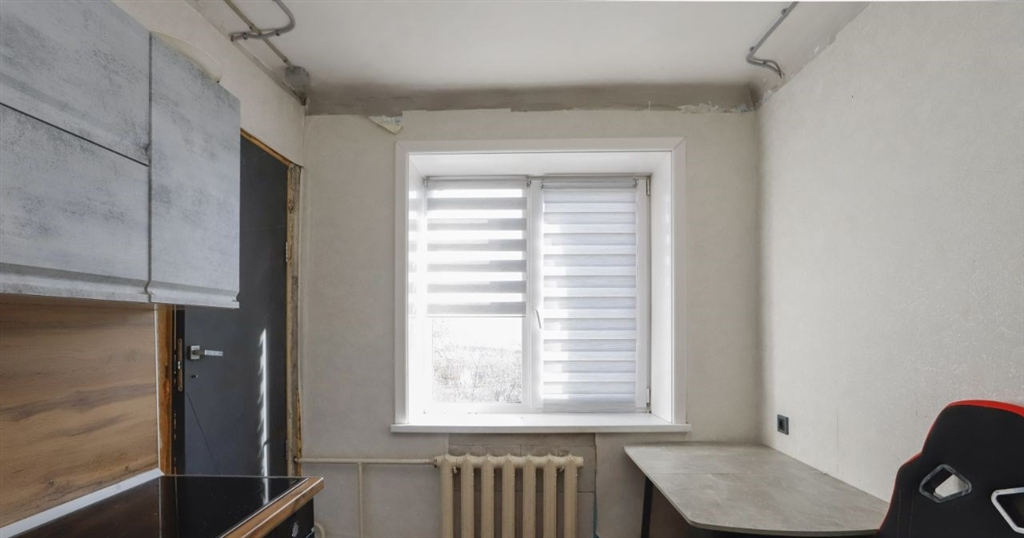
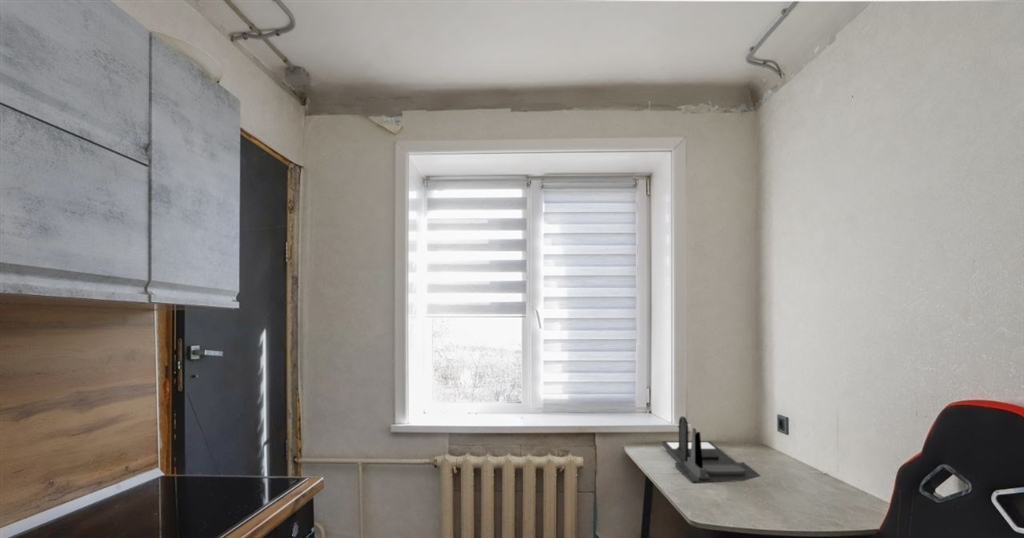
+ desk organizer (705, 441)
